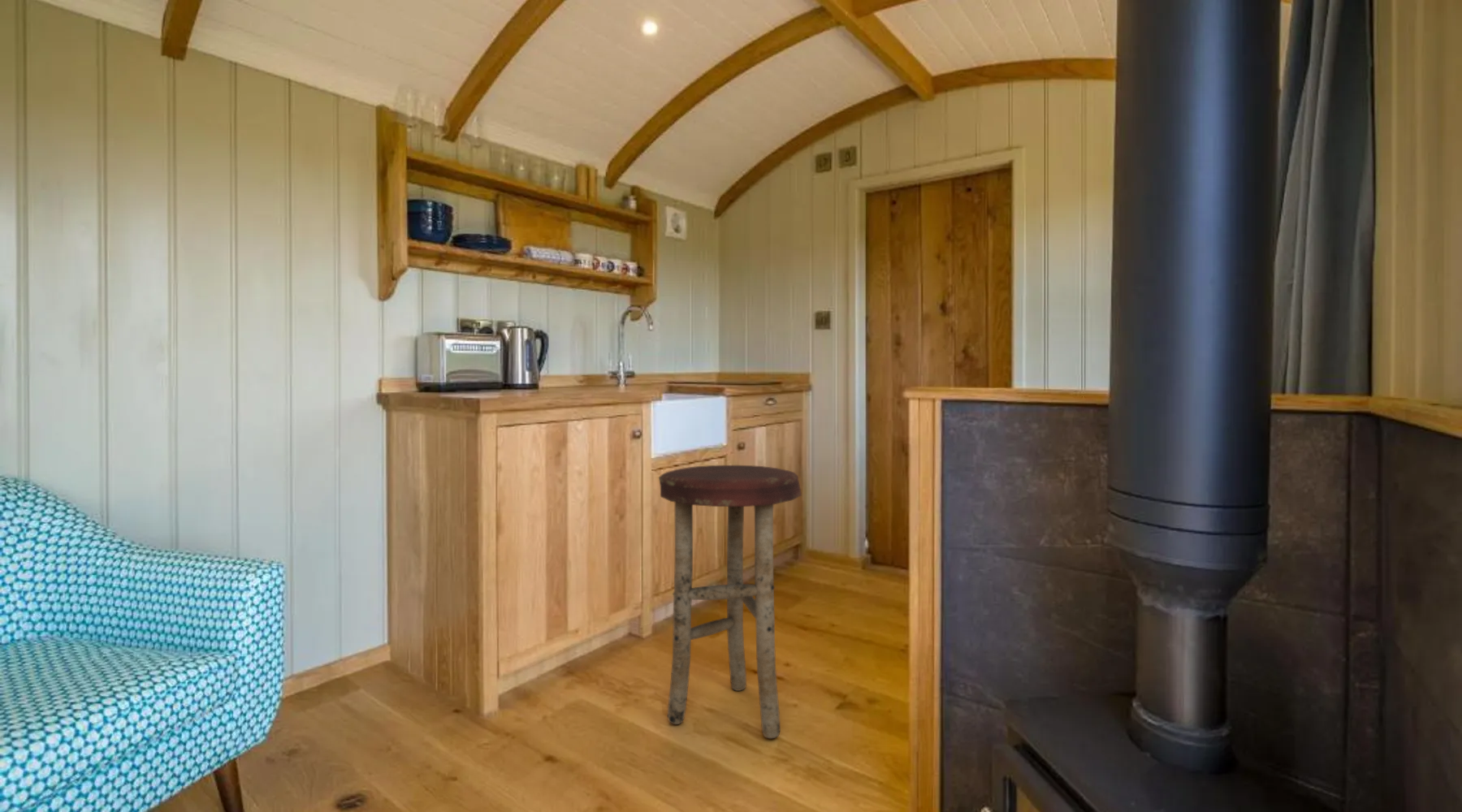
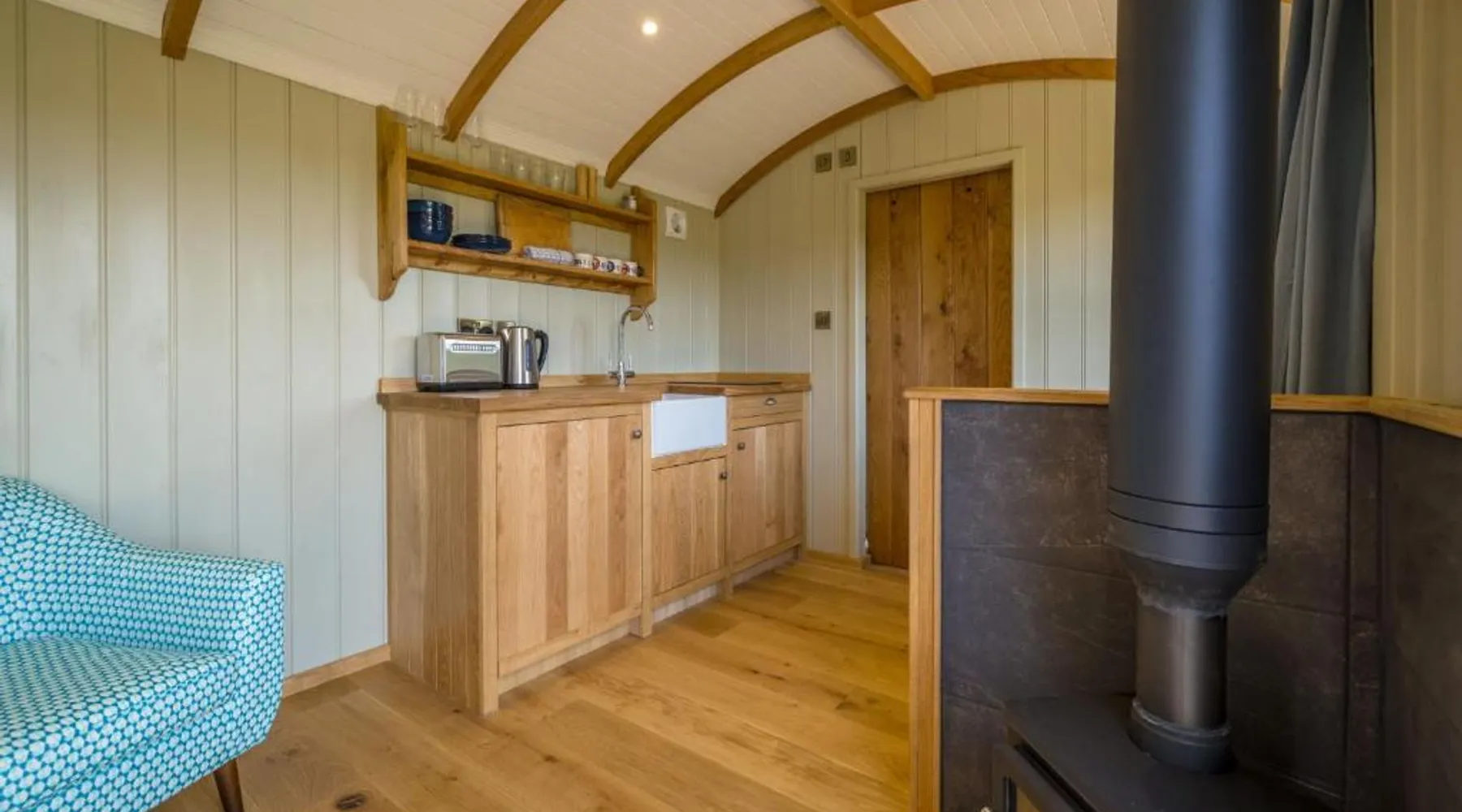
- stool (730, 592)
